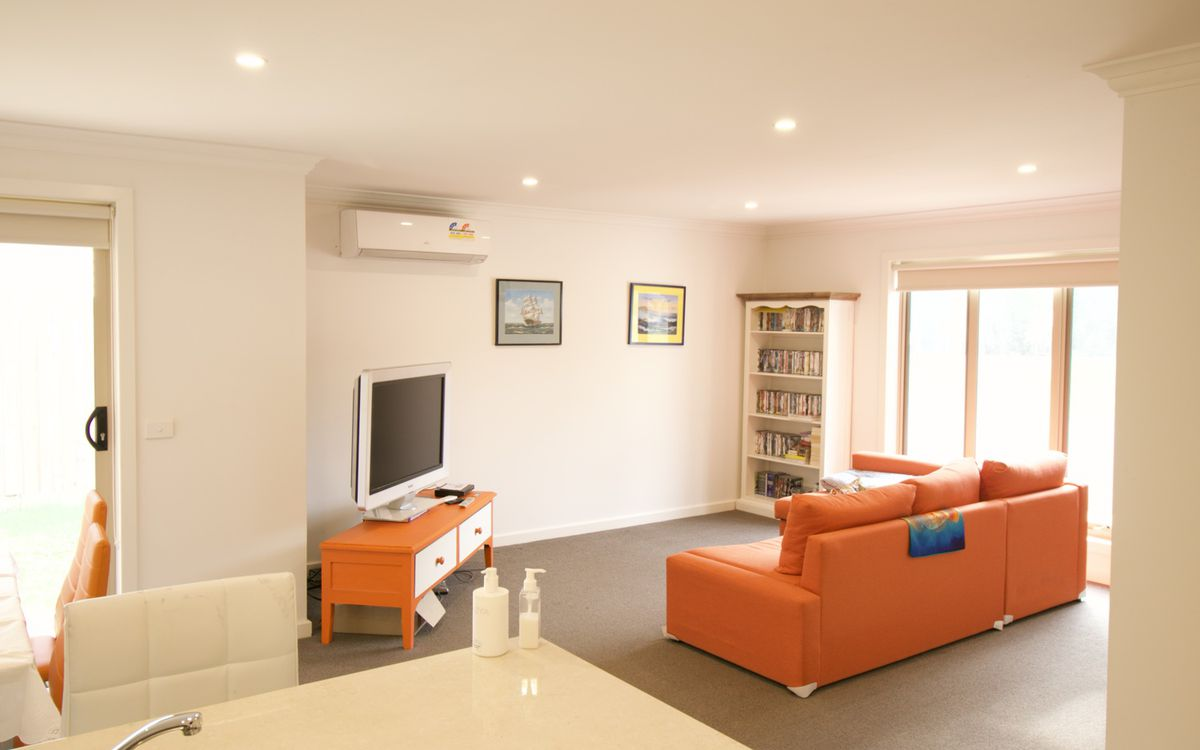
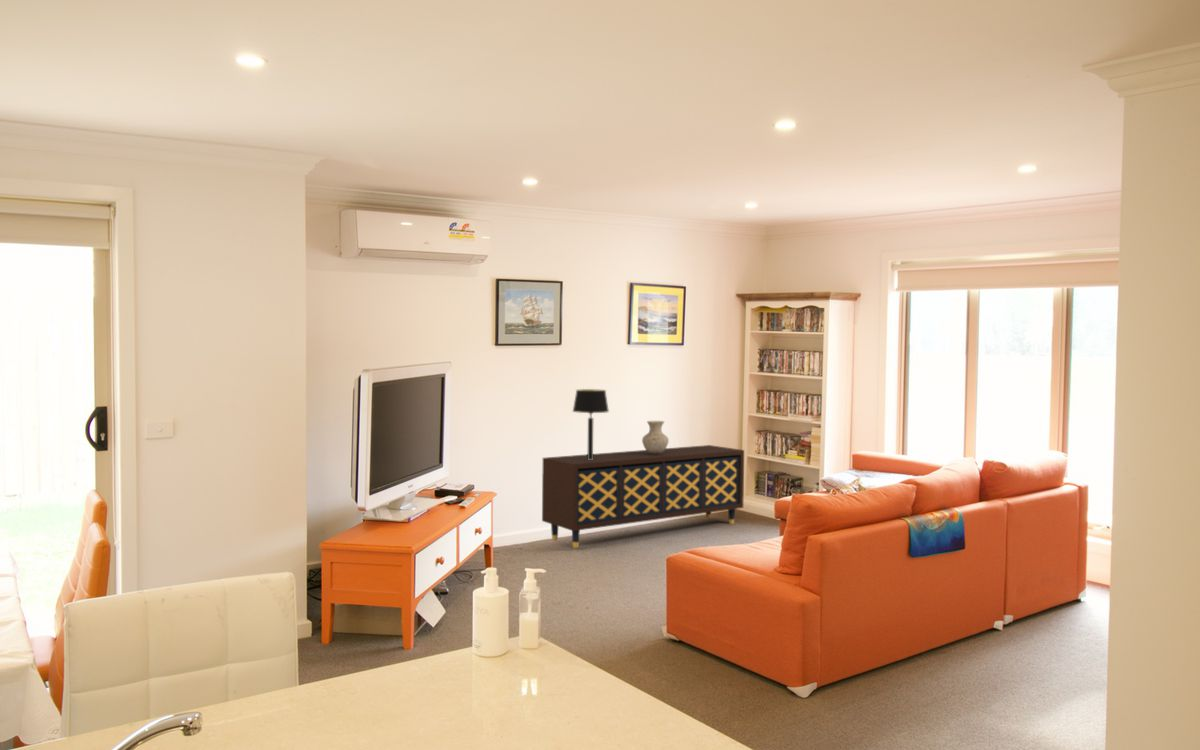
+ table lamp (590, 424)
+ sideboard (647, 492)
+ vase (655, 437)
